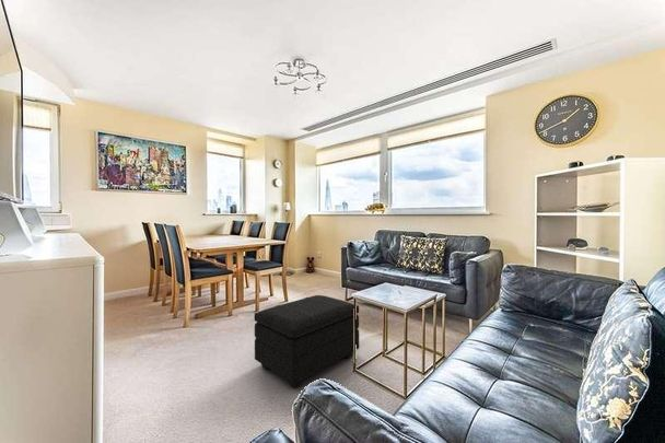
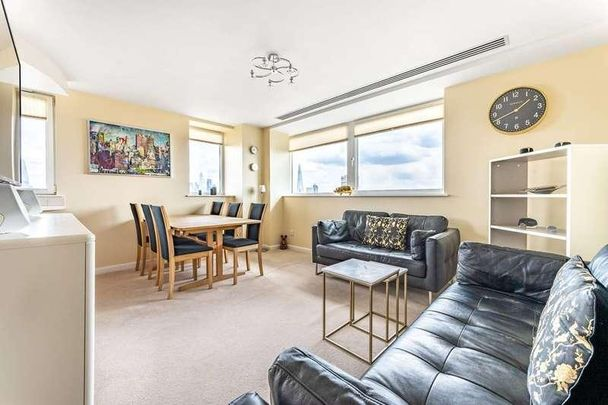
- footstool (308, 333)
